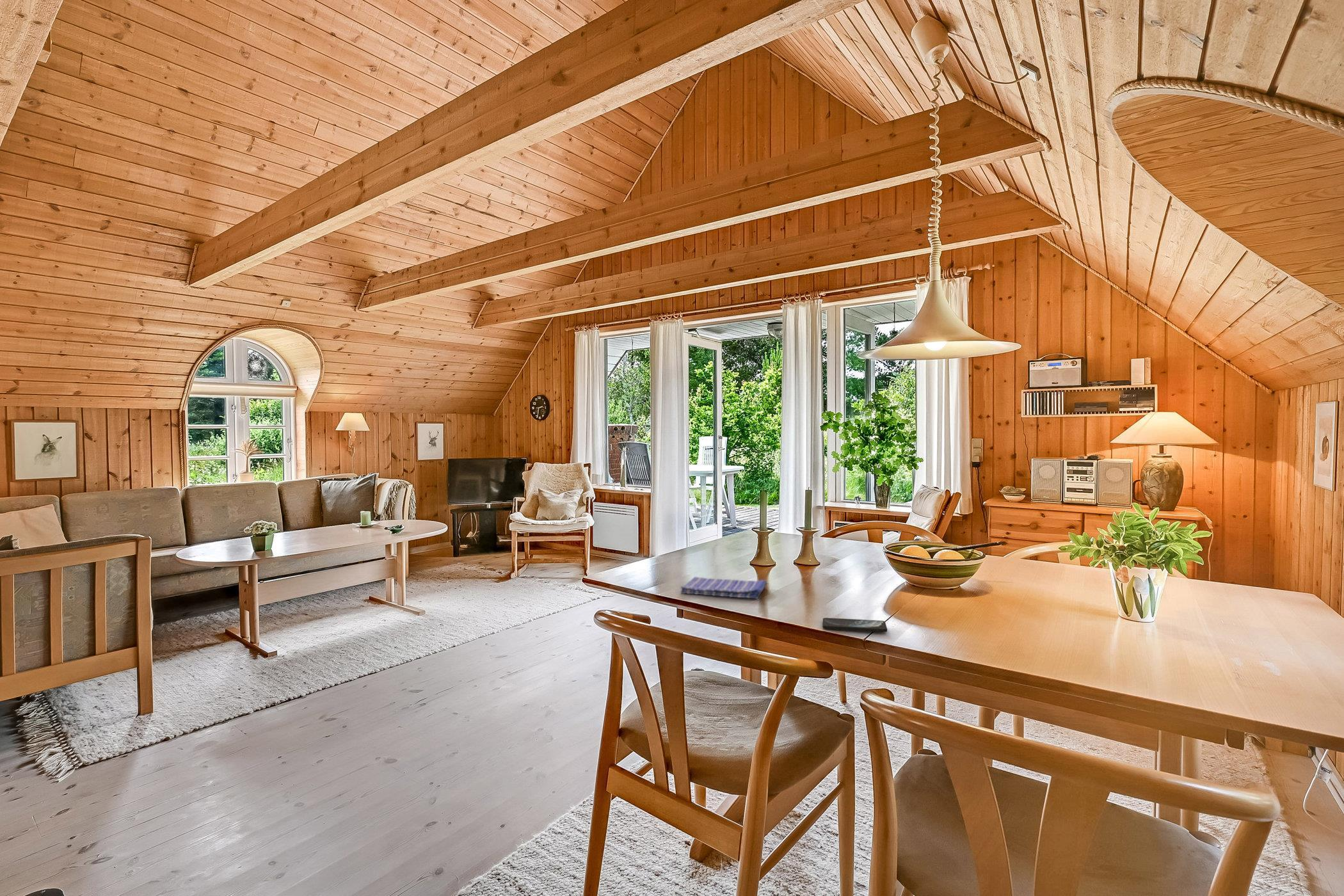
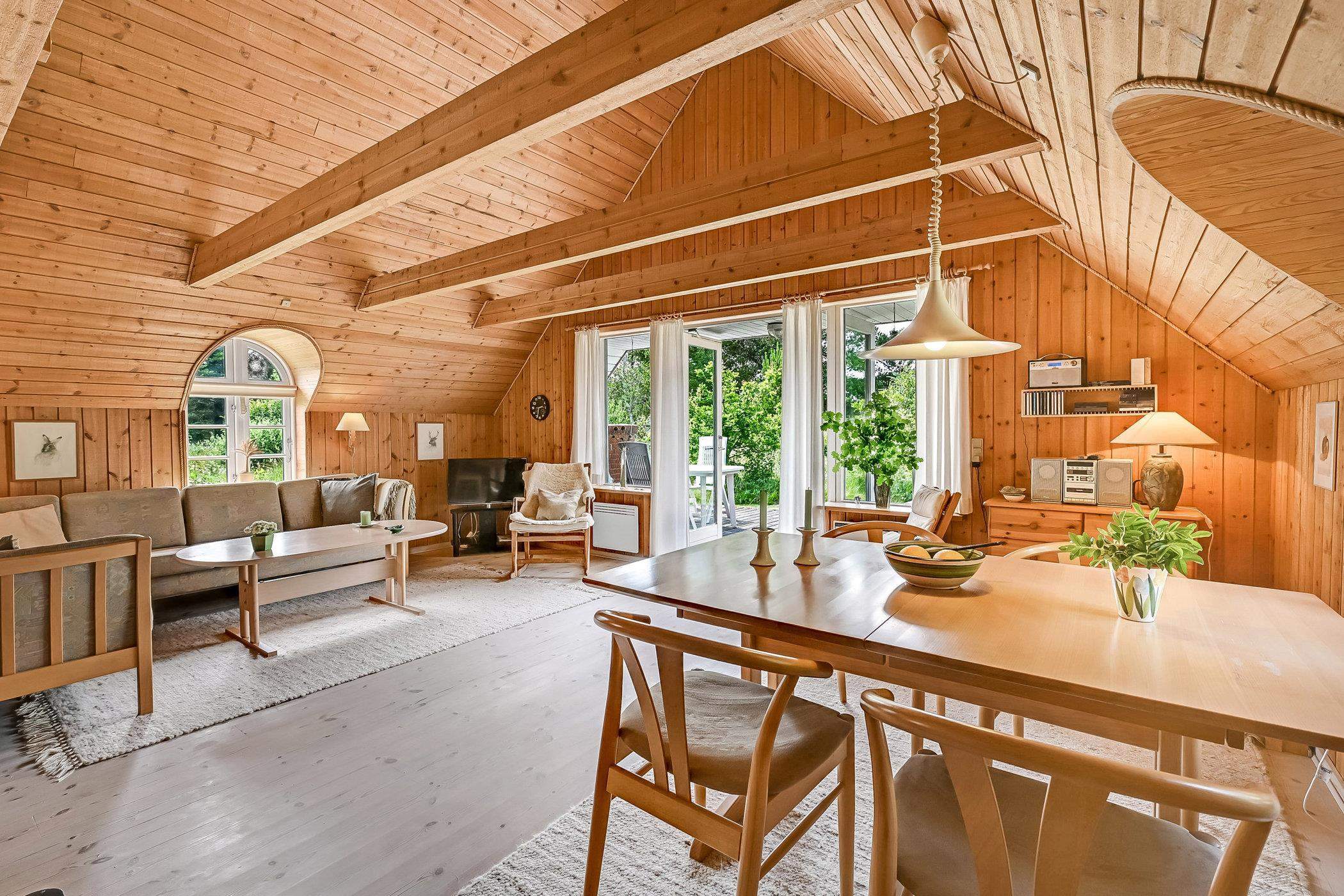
- dish towel (724, 585)
- smartphone (854, 625)
